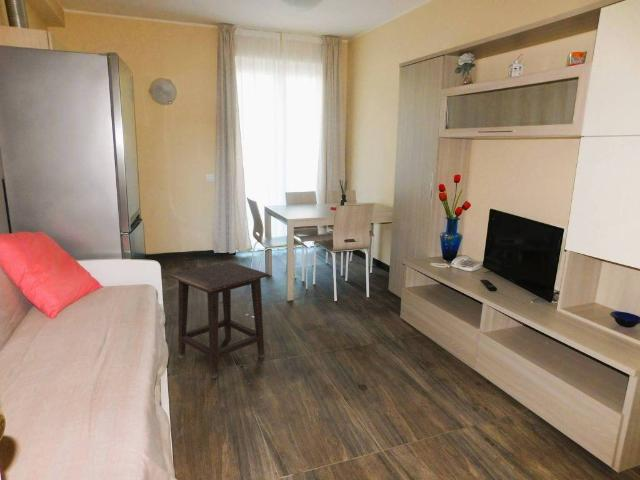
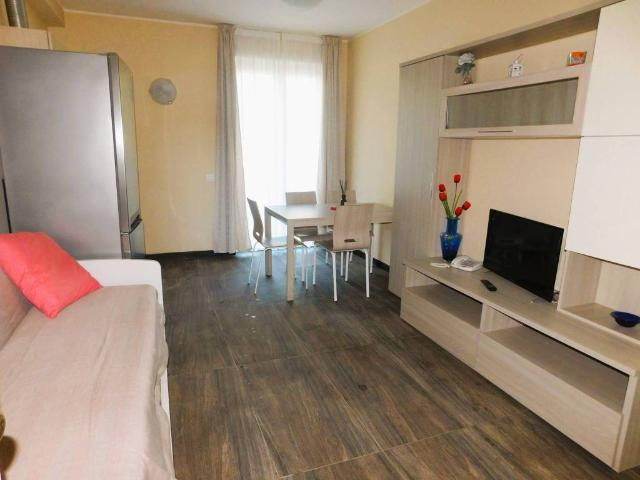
- side table (217, 315)
